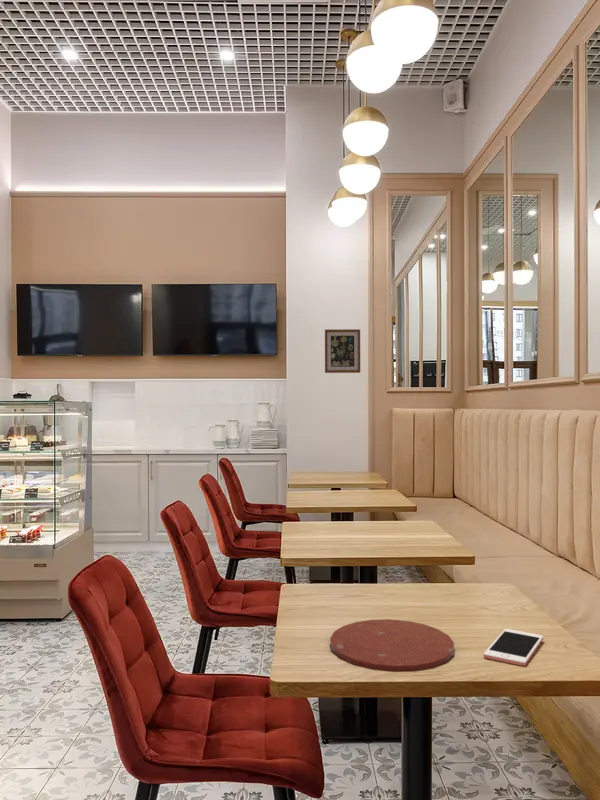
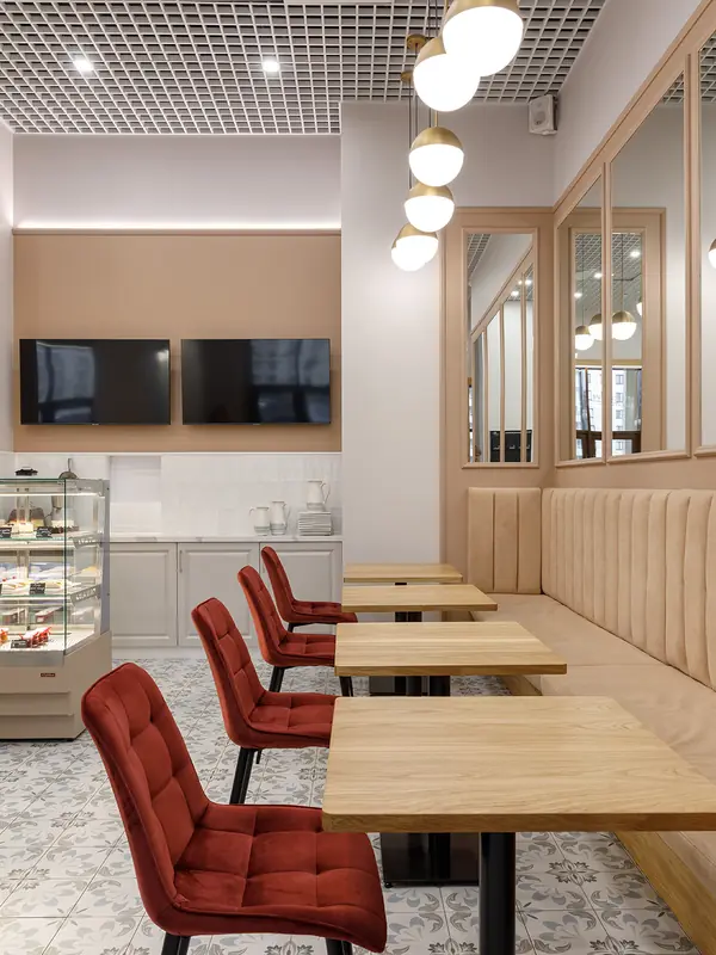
- plate (391, 642)
- wall art (342, 351)
- cell phone (514, 646)
